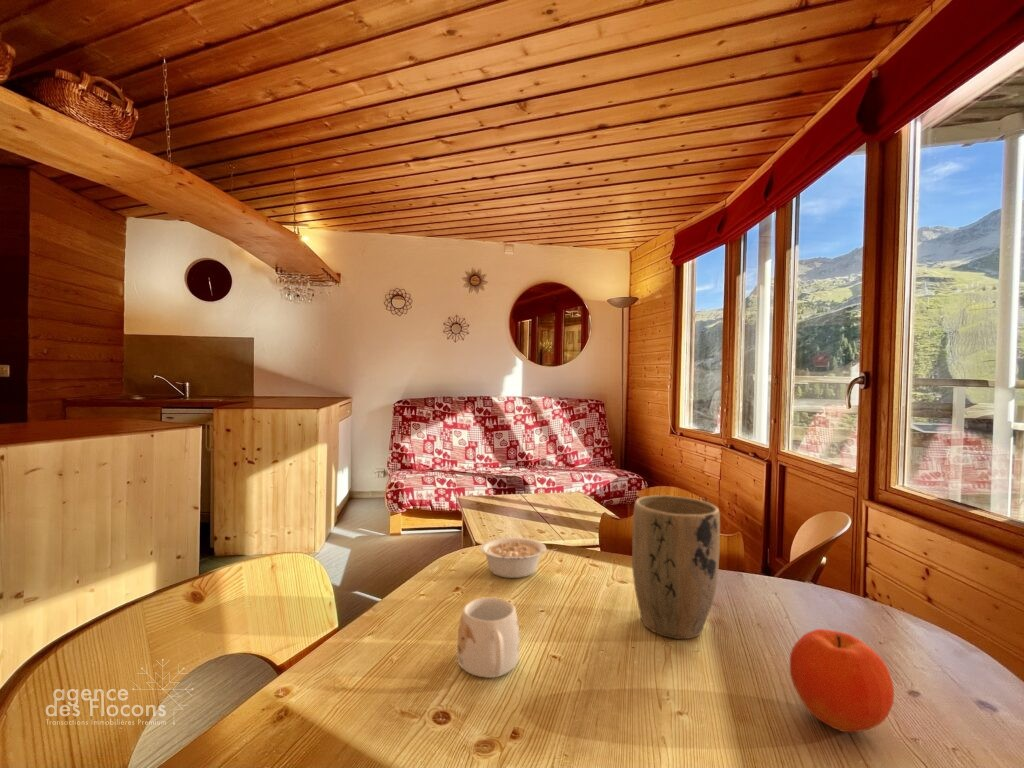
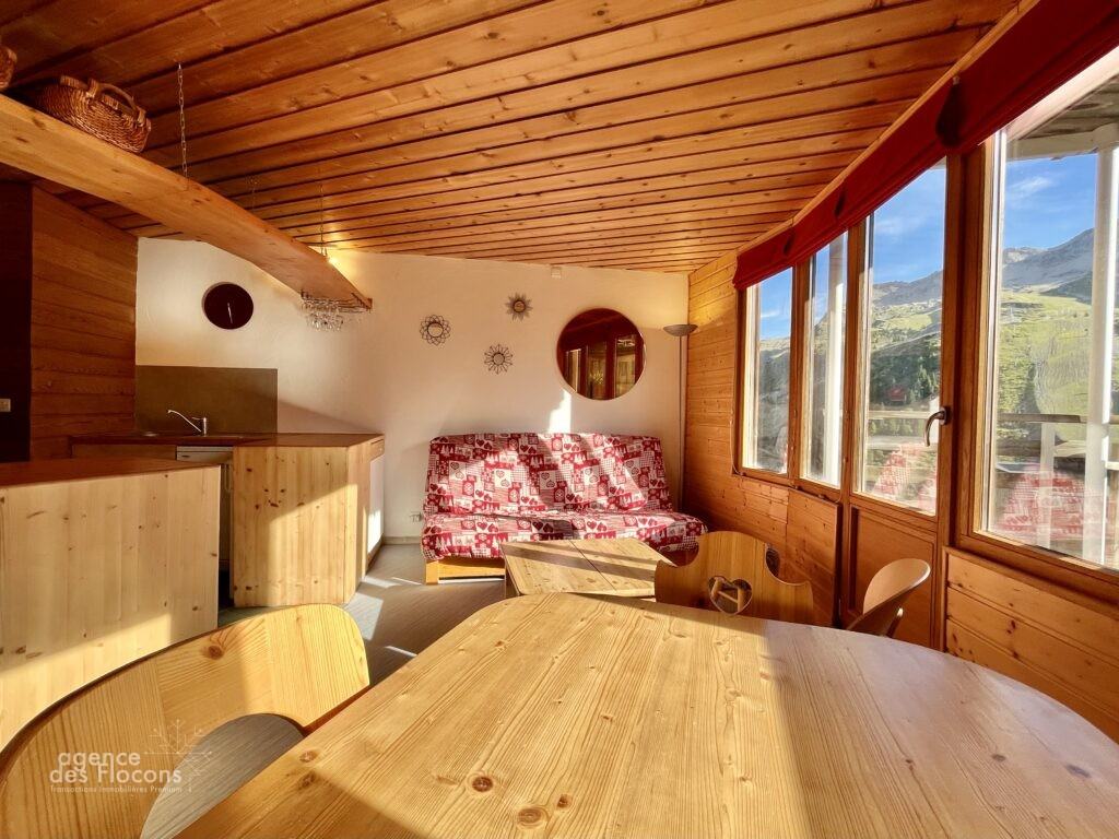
- mug (491, 640)
- legume (515, 556)
- fruit (838, 677)
- plant pot (674, 564)
